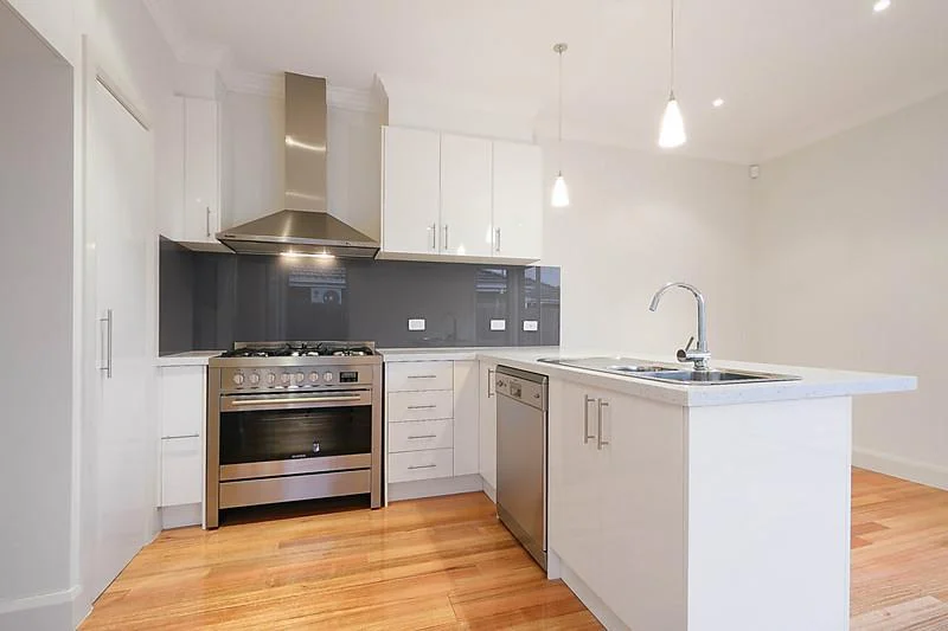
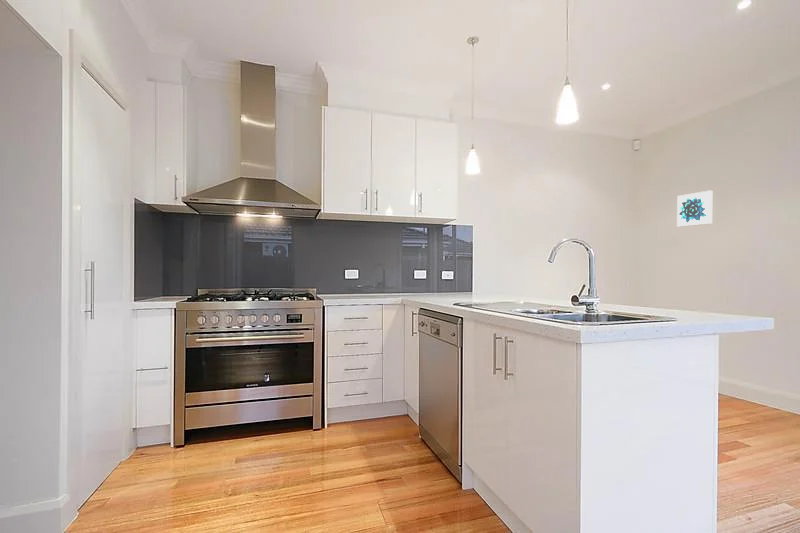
+ wall art (694, 209)
